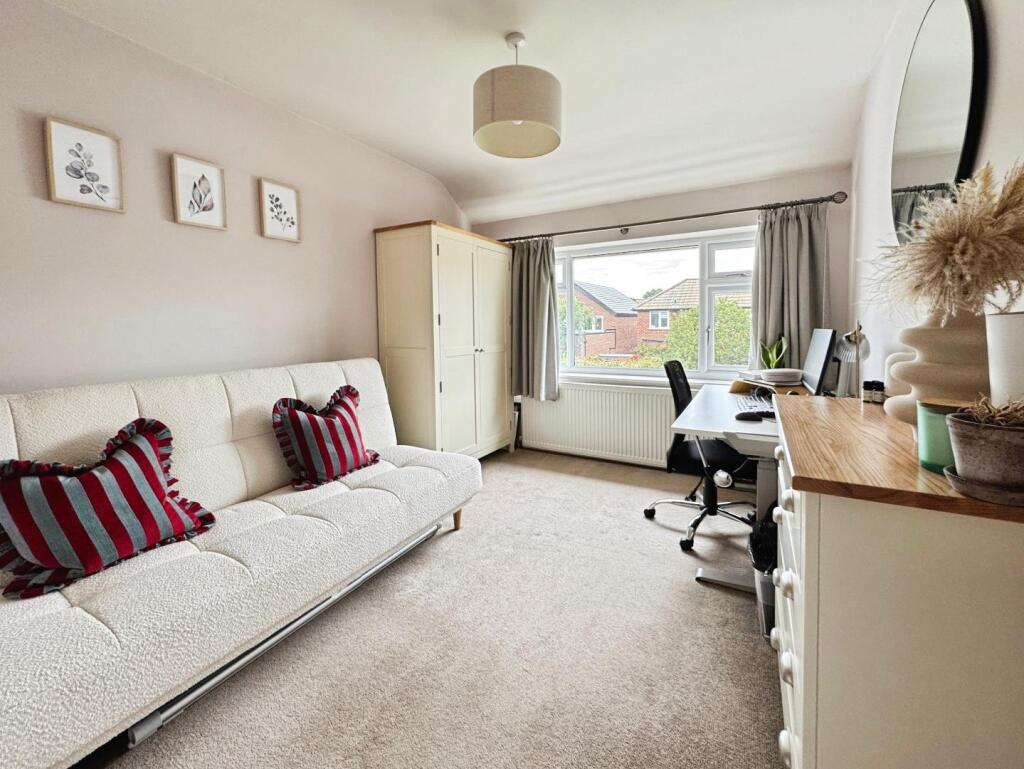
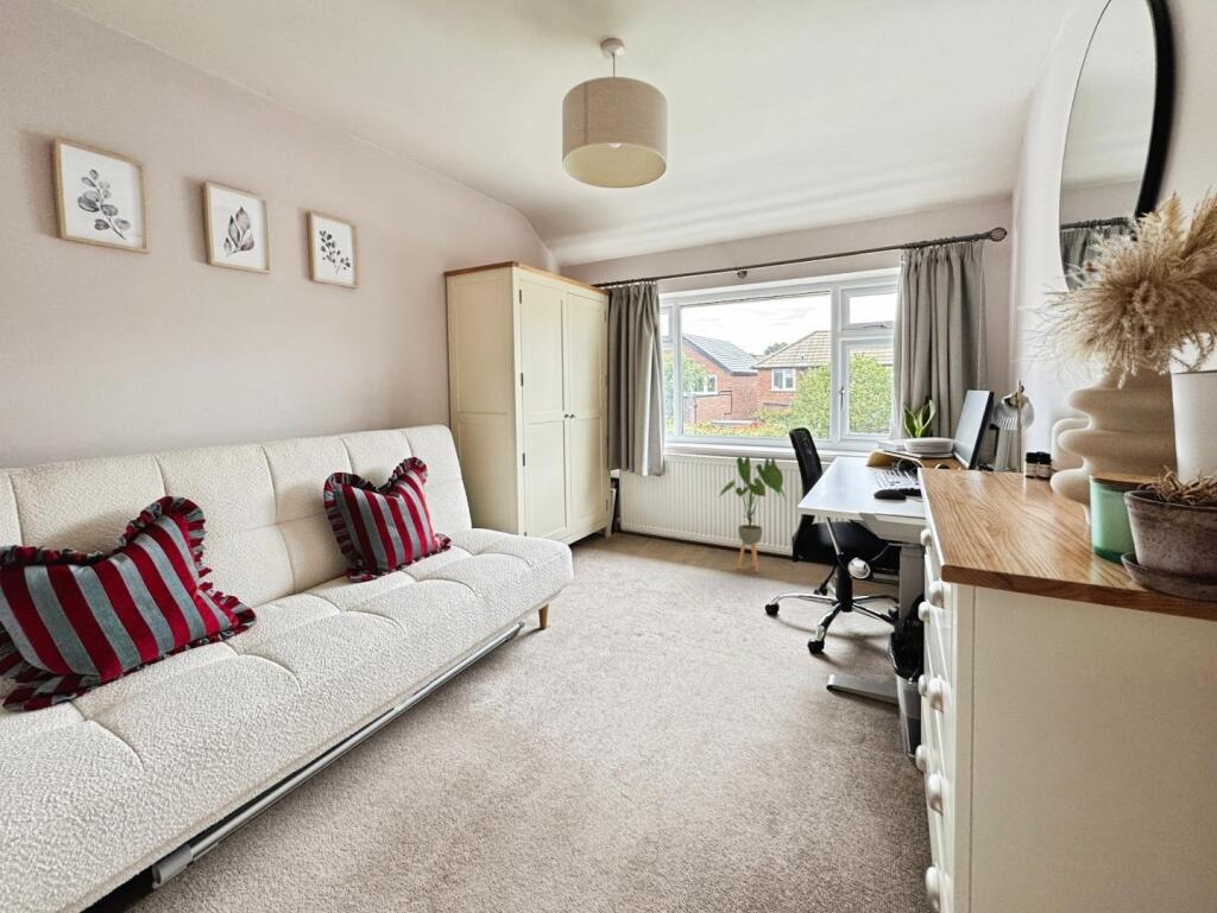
+ house plant (755, 515)
